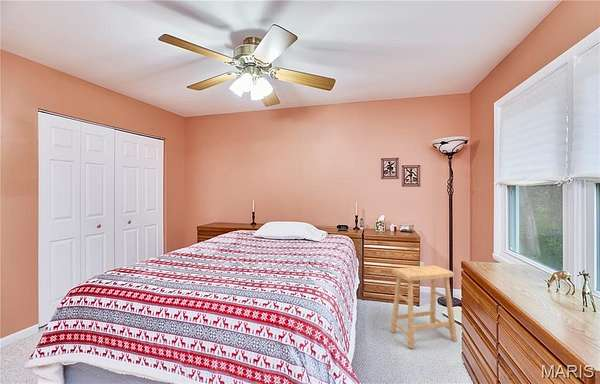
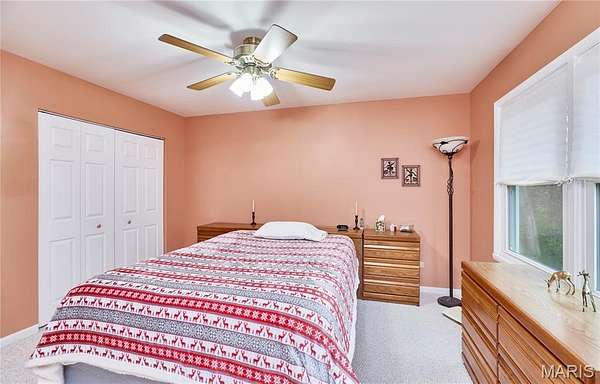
- stool (430, 303)
